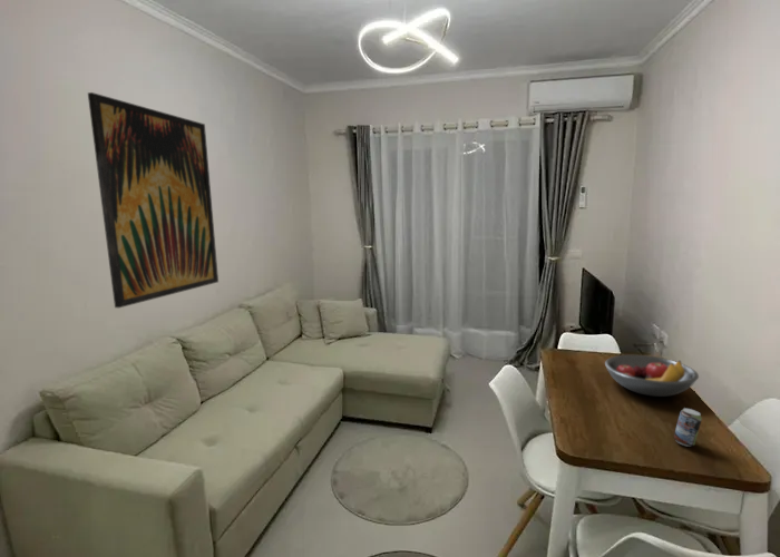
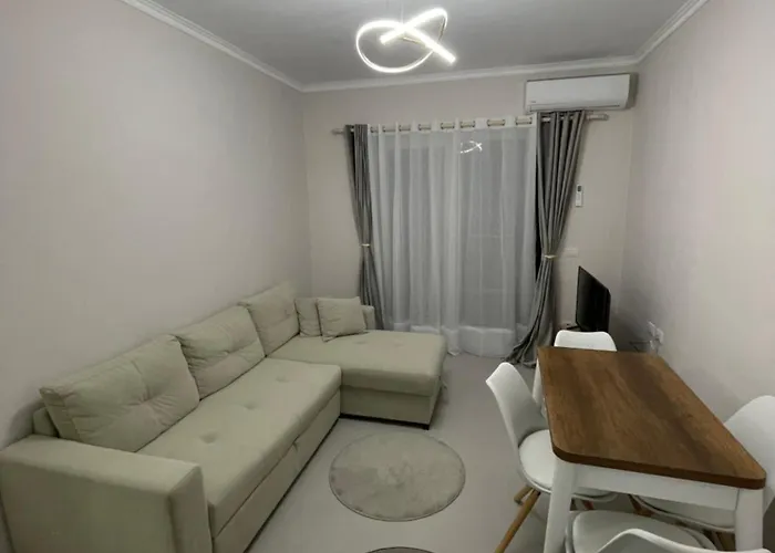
- wall art (165, 205)
- fruit bowl (649, 375)
- beverage can (688, 427)
